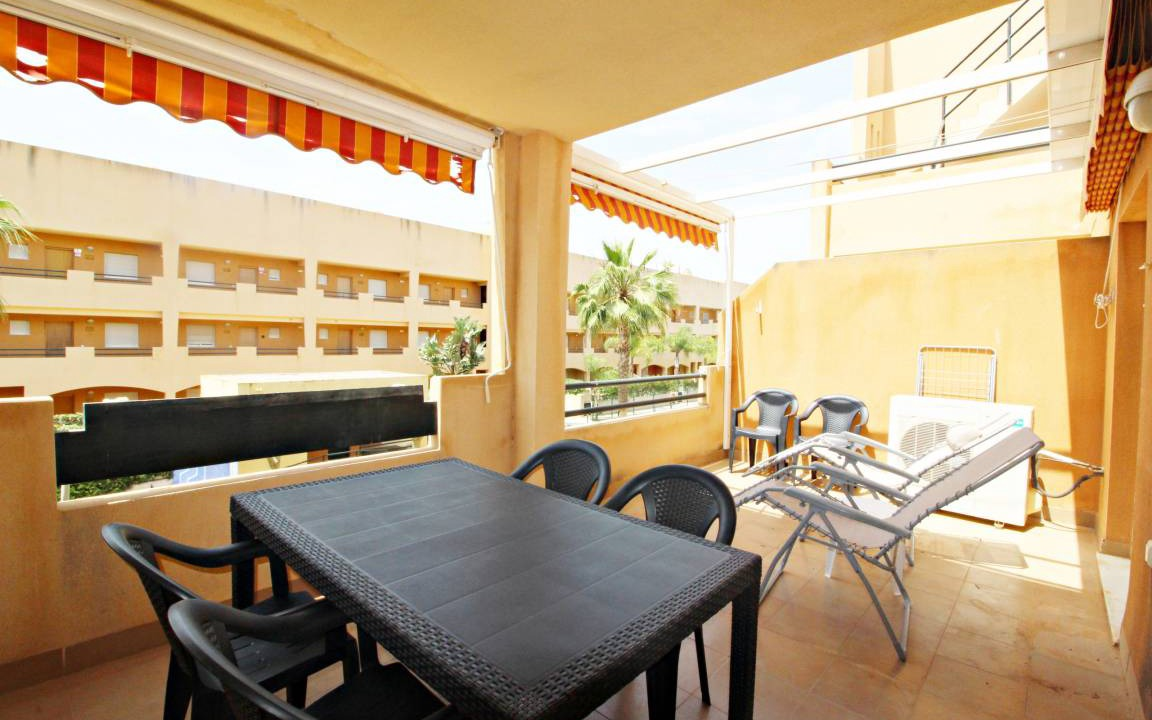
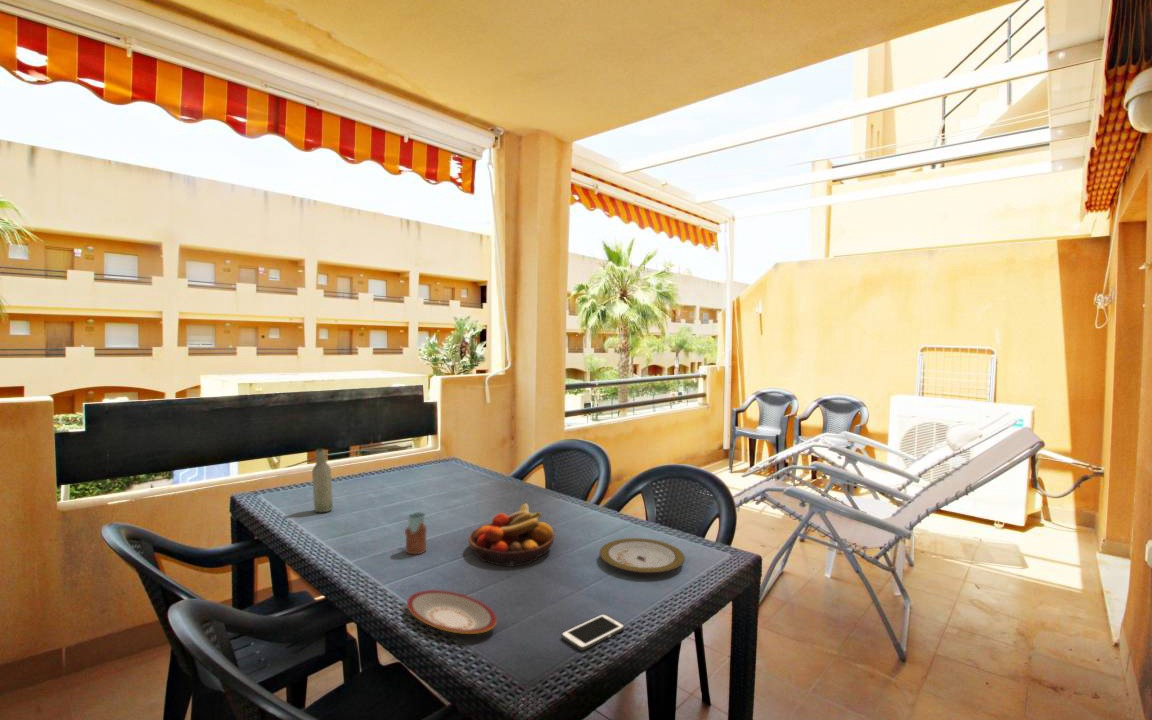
+ bottle (322, 479)
+ plate (641, 557)
+ cell phone (593, 631)
+ fruit bowl (511, 531)
+ drinking glass (413, 531)
+ plate (450, 614)
